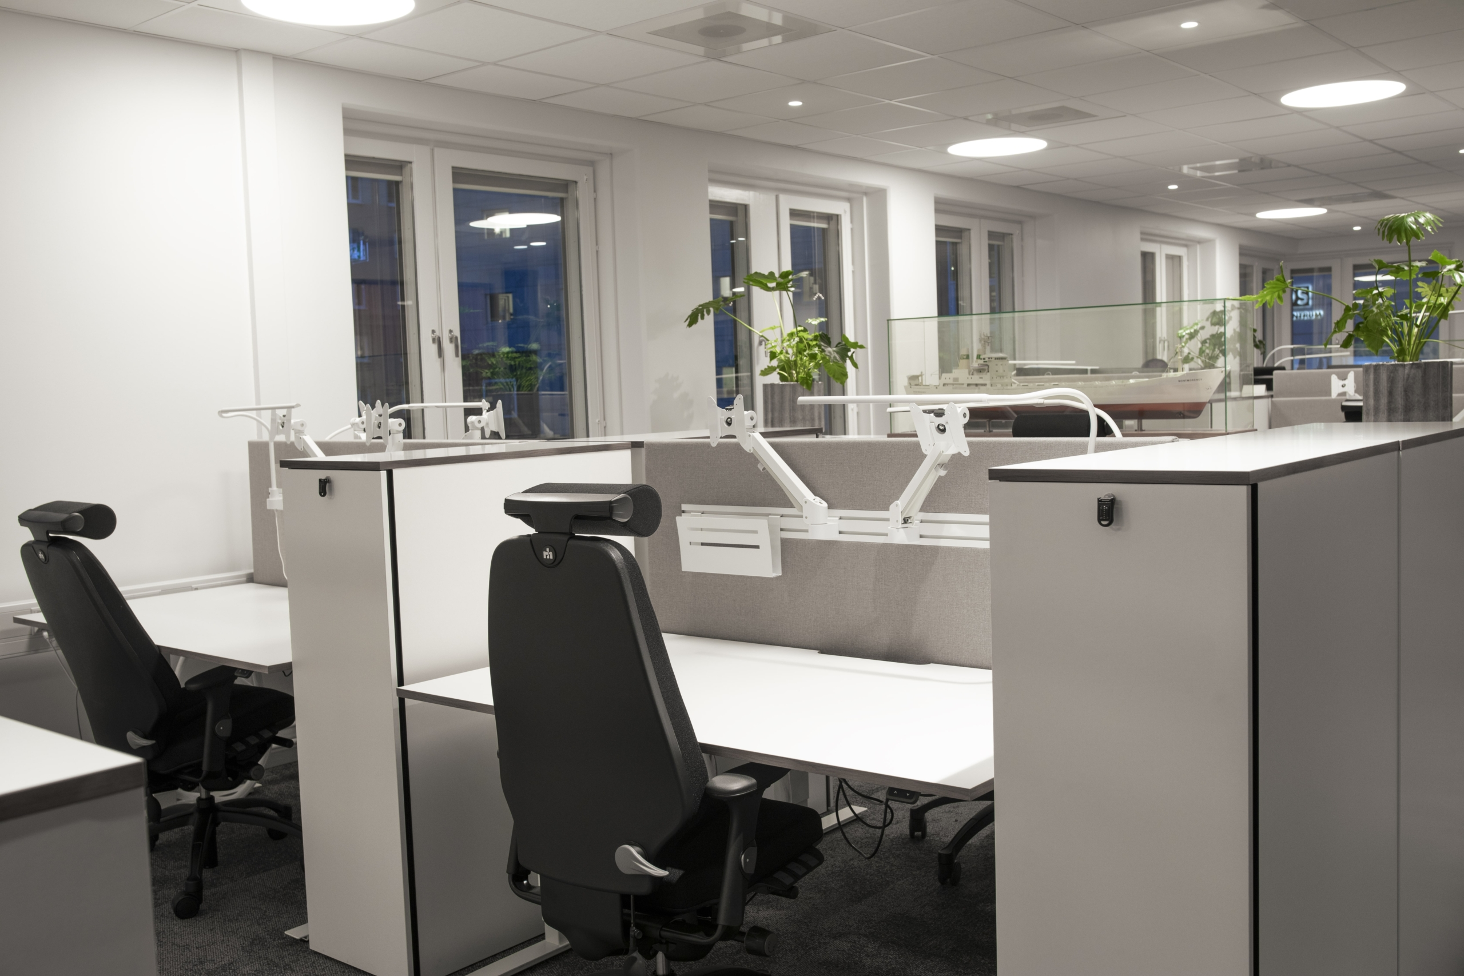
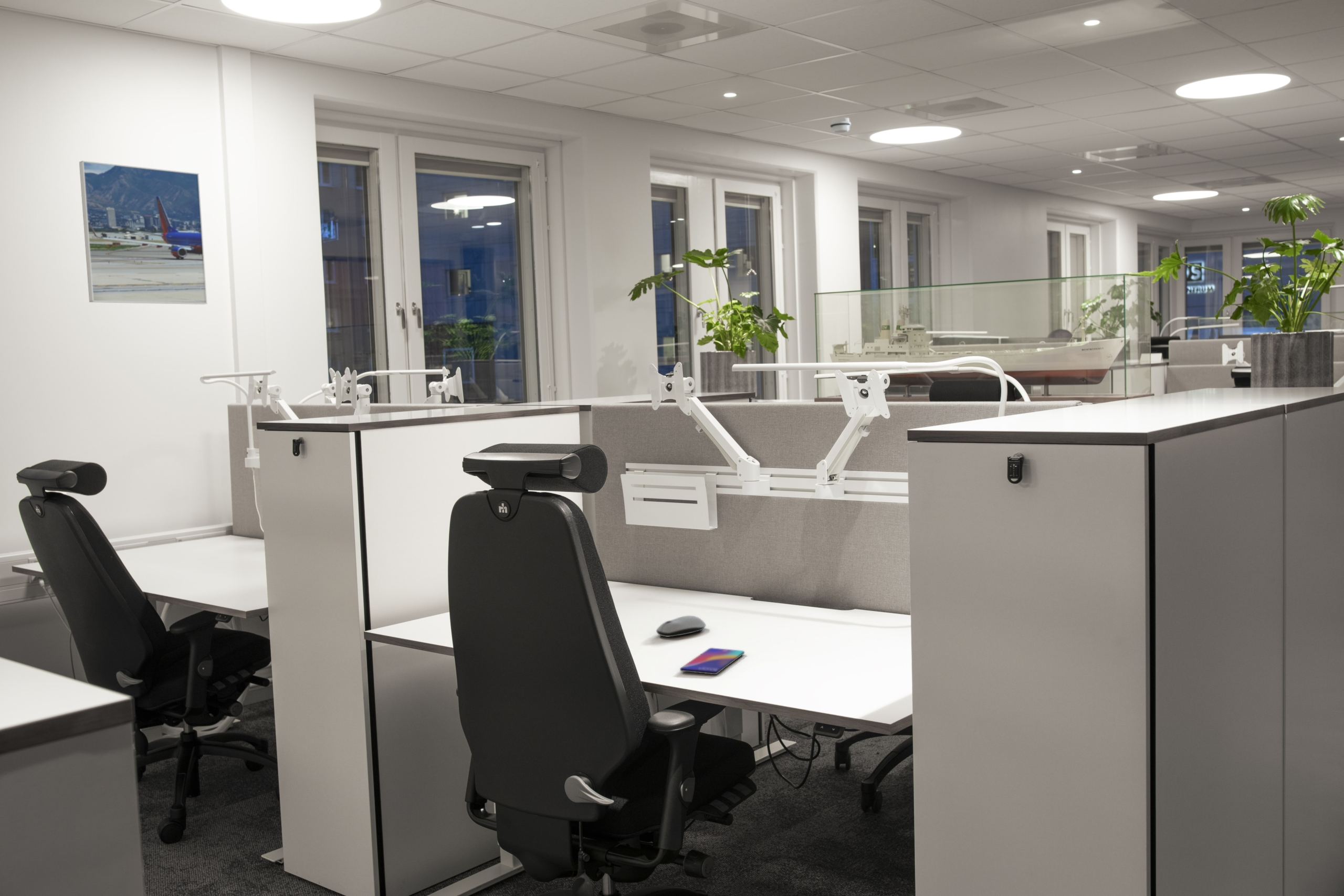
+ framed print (145, 236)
+ smartphone (713, 660)
+ computer mouse (681, 624)
+ smoke detector (840, 125)
